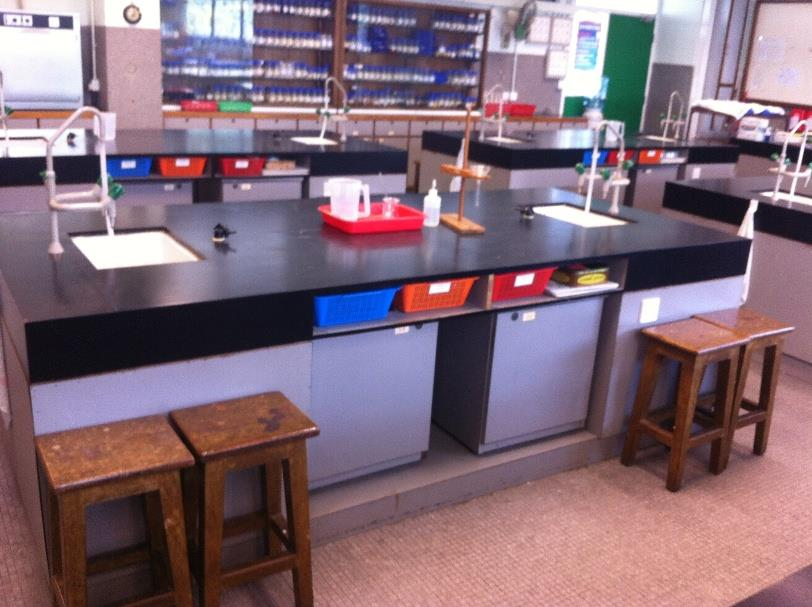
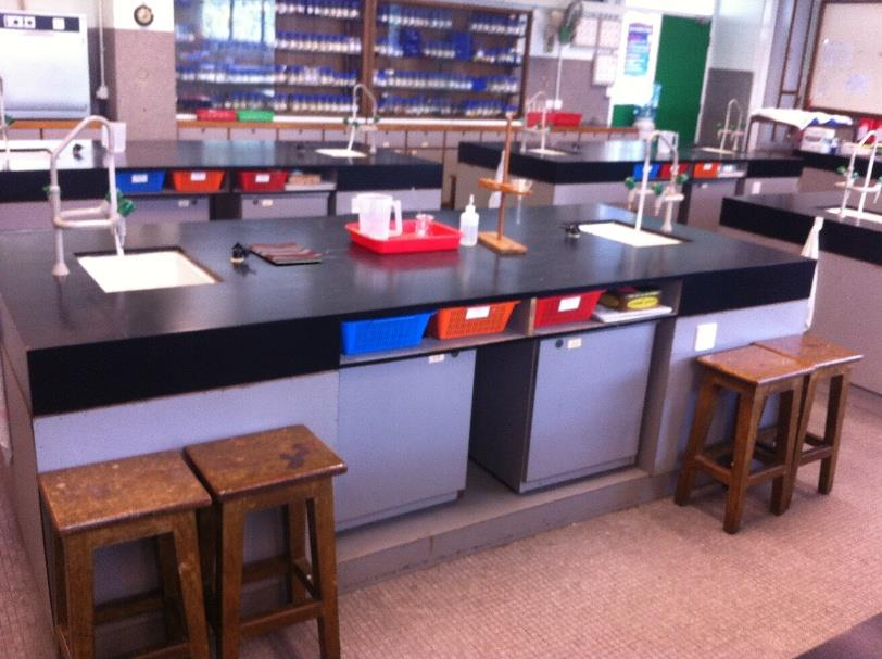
+ dish towel (285, 252)
